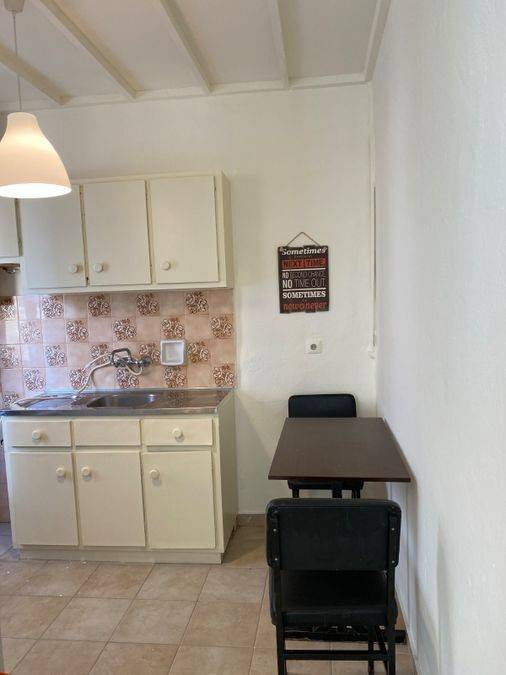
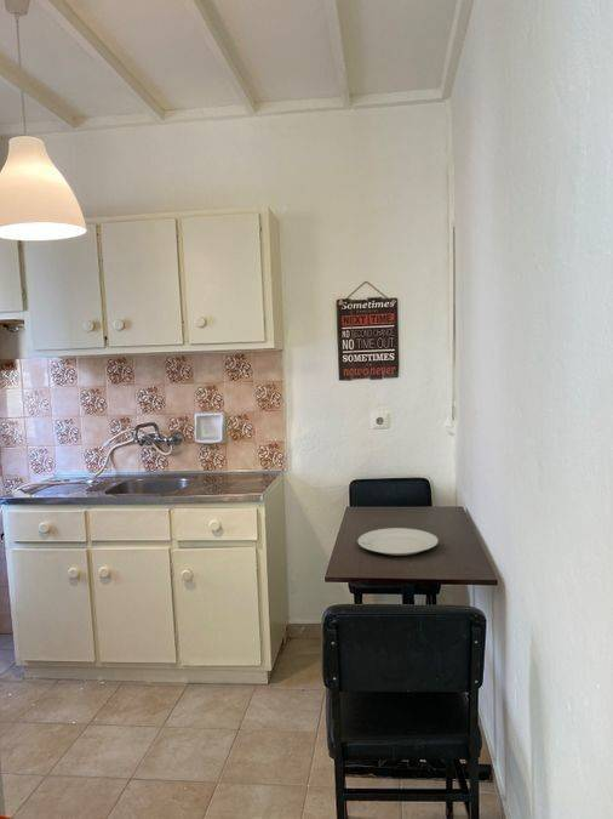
+ chinaware (397, 542)
